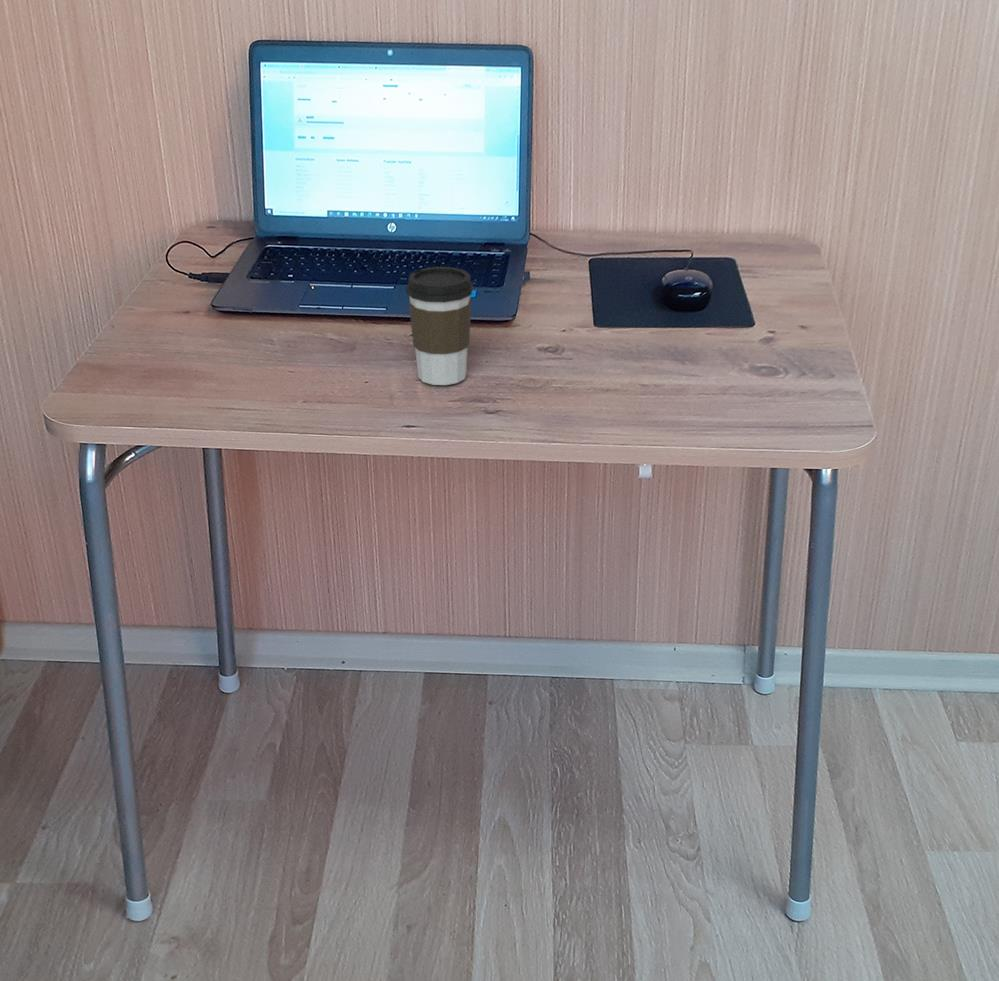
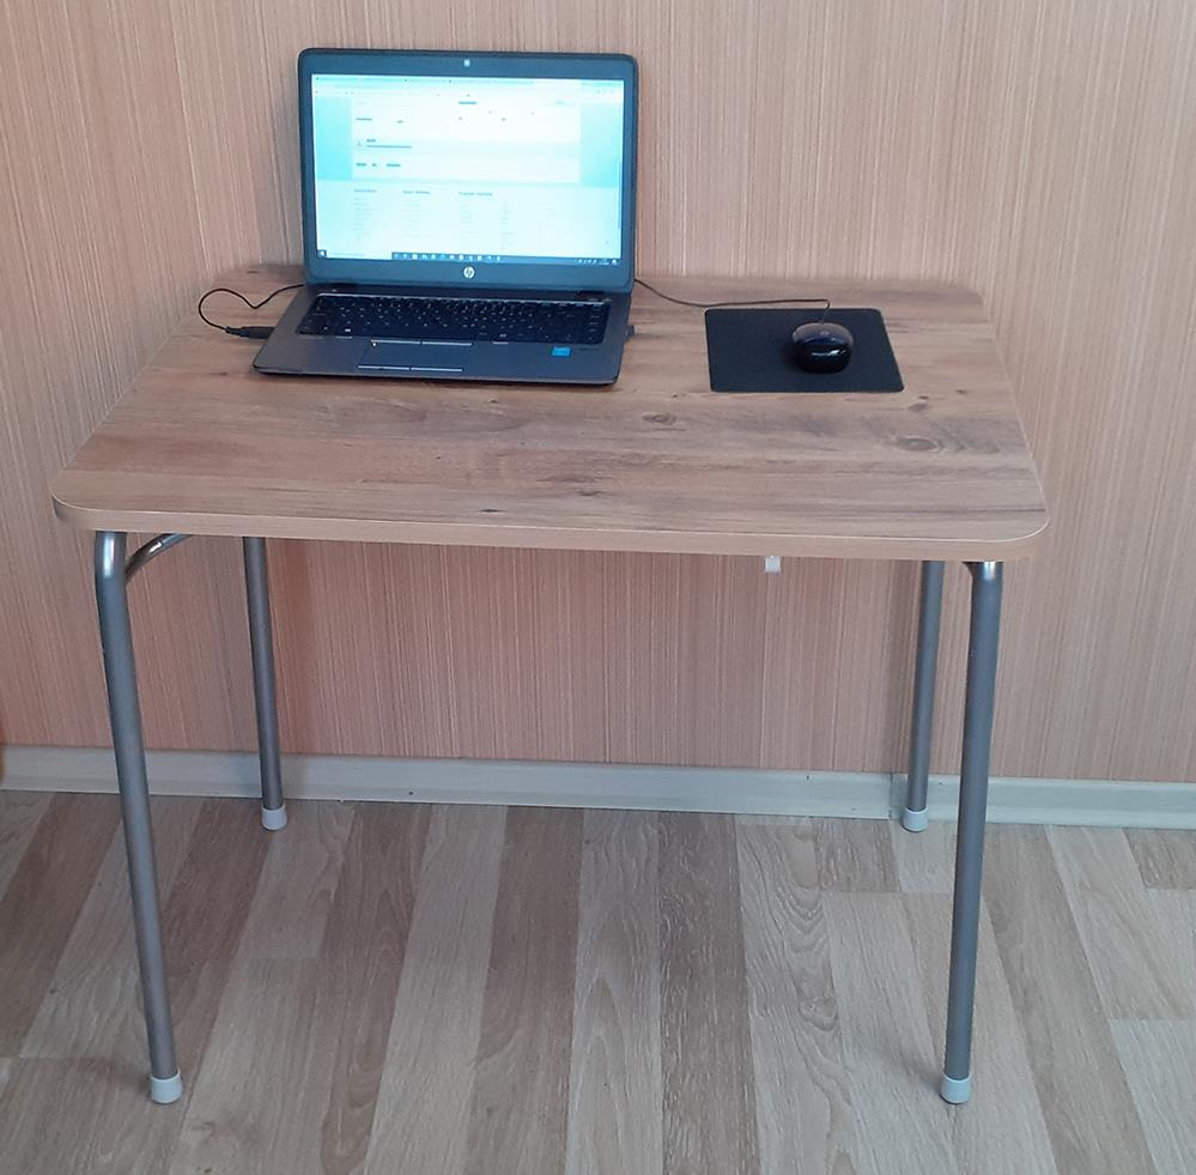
- coffee cup (441, 327)
